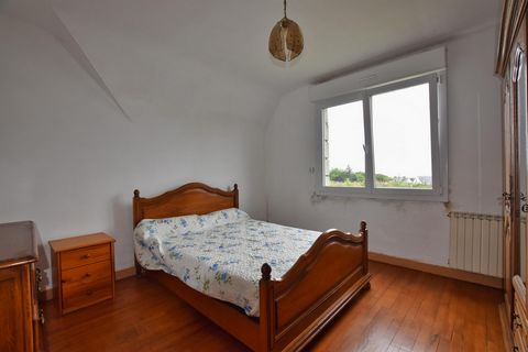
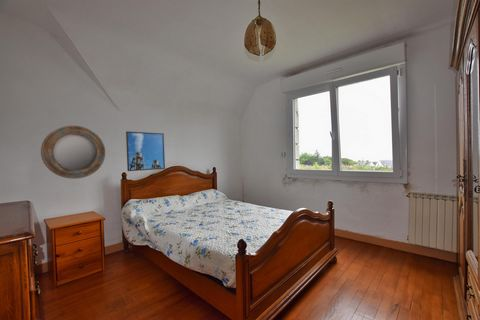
+ home mirror (75, 152)
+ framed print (146, 151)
